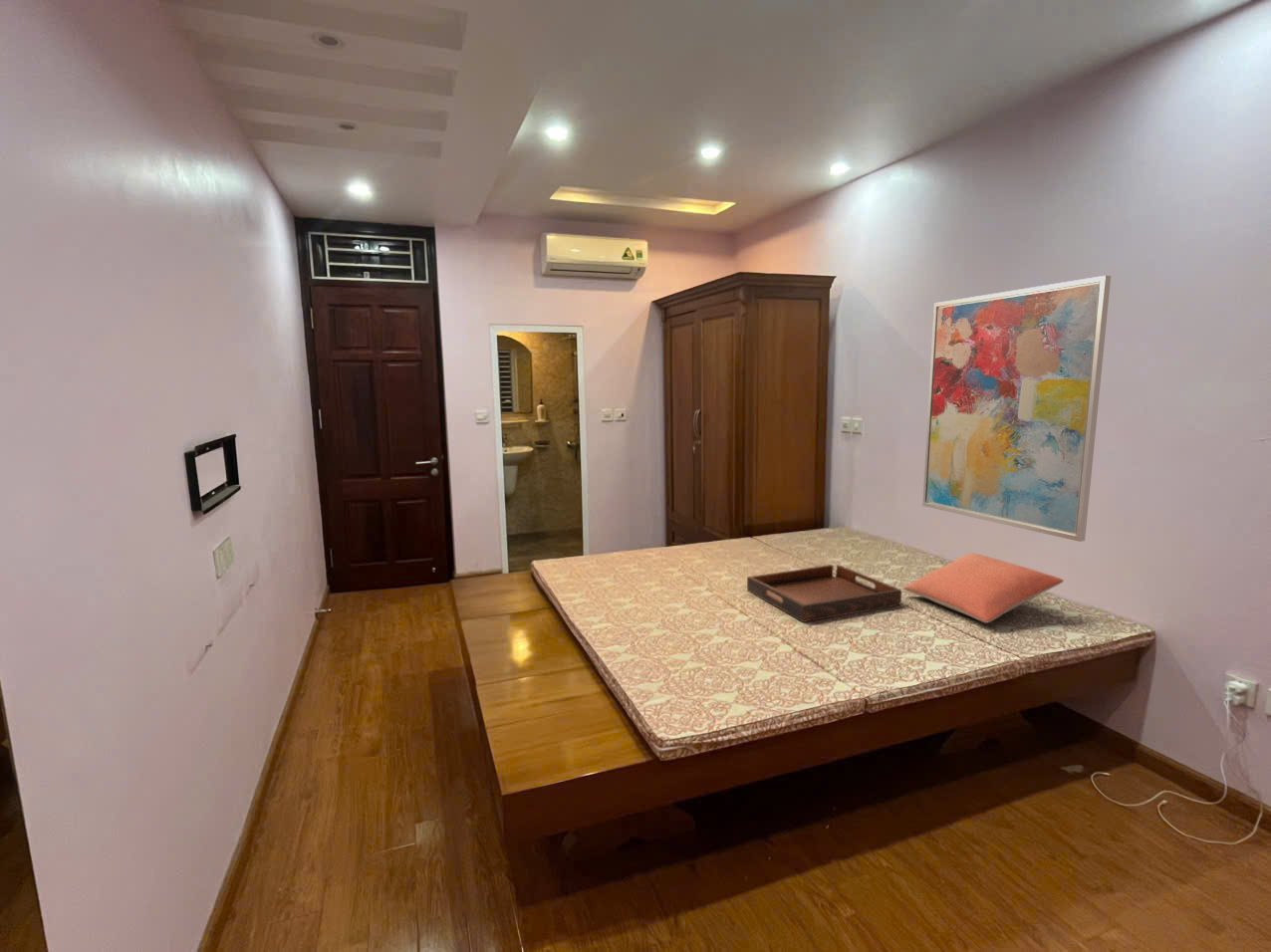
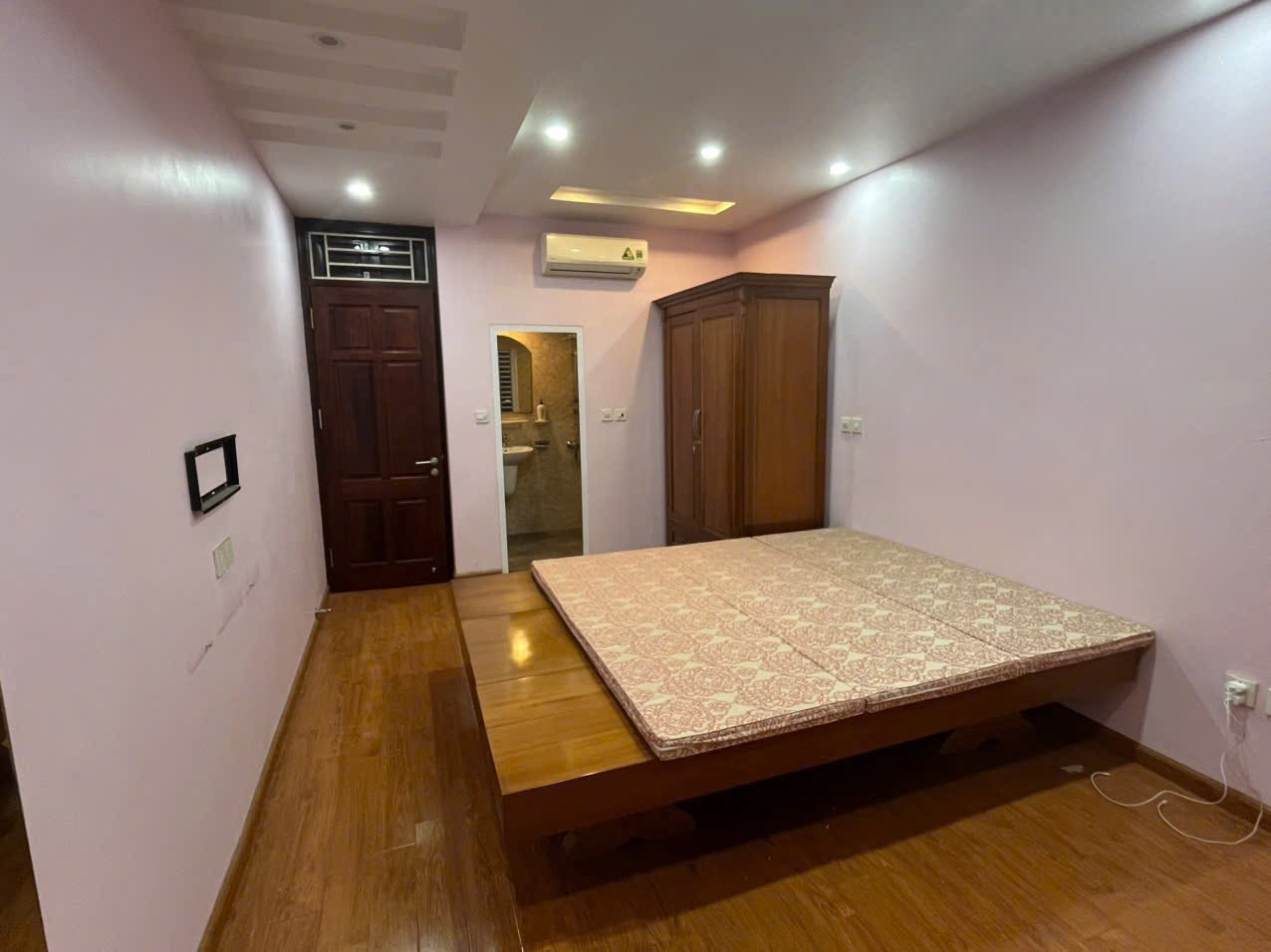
- wall art (1001, 409)
- pillow (978, 585)
- serving tray (821, 590)
